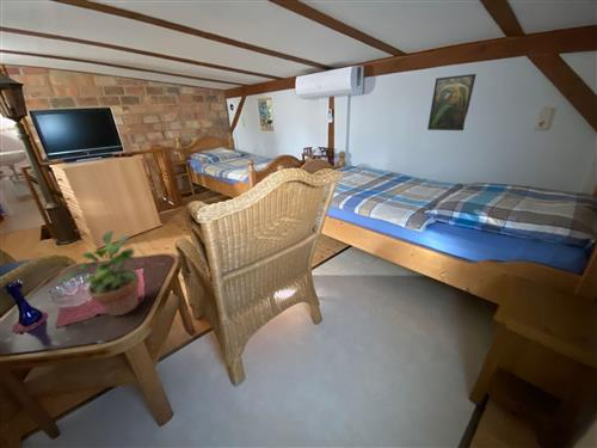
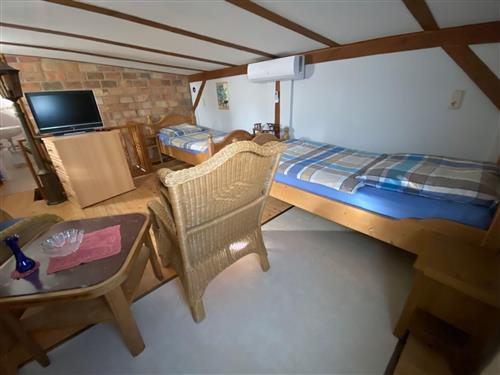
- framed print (449, 104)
- potted plant (107, 274)
